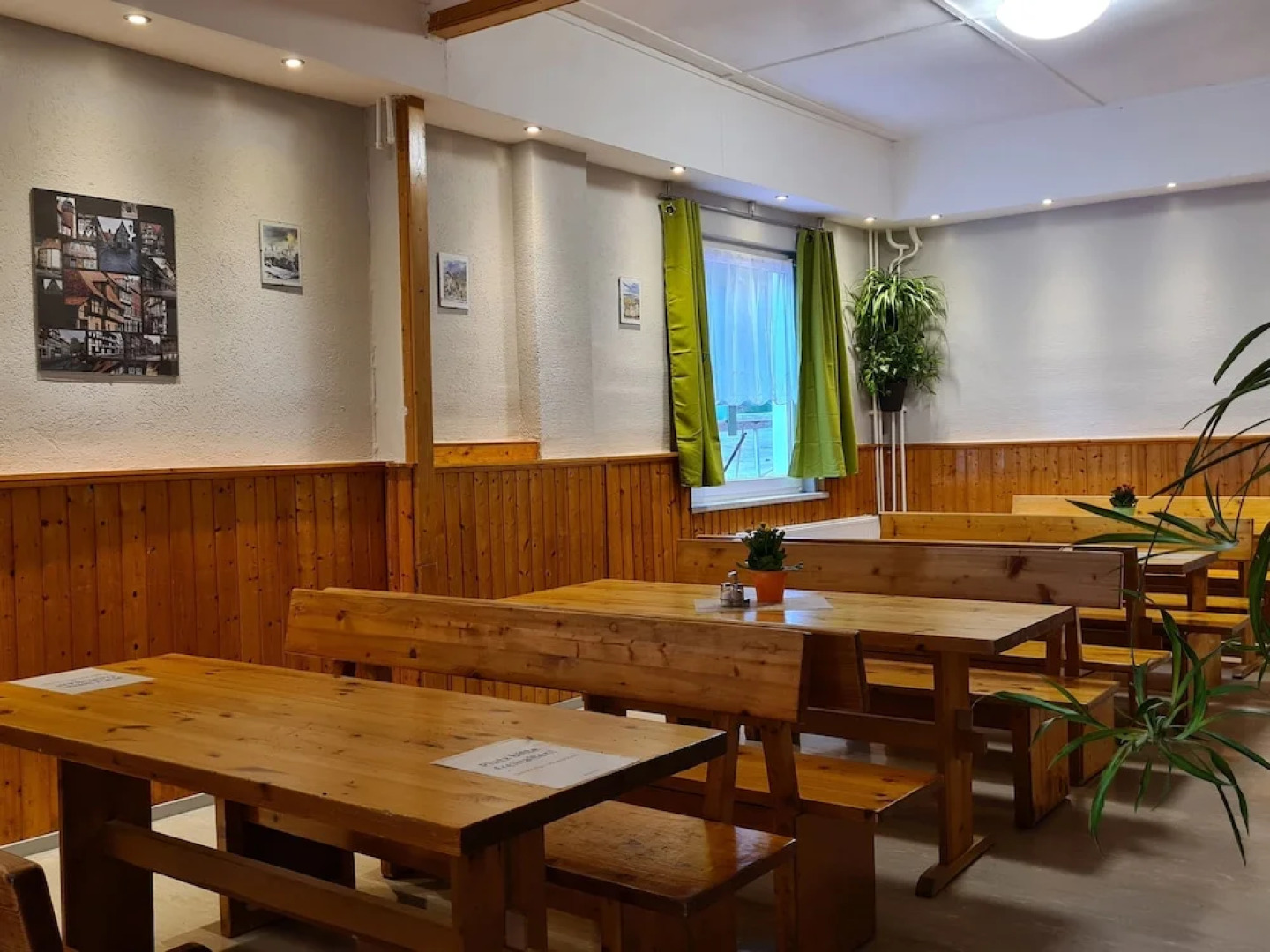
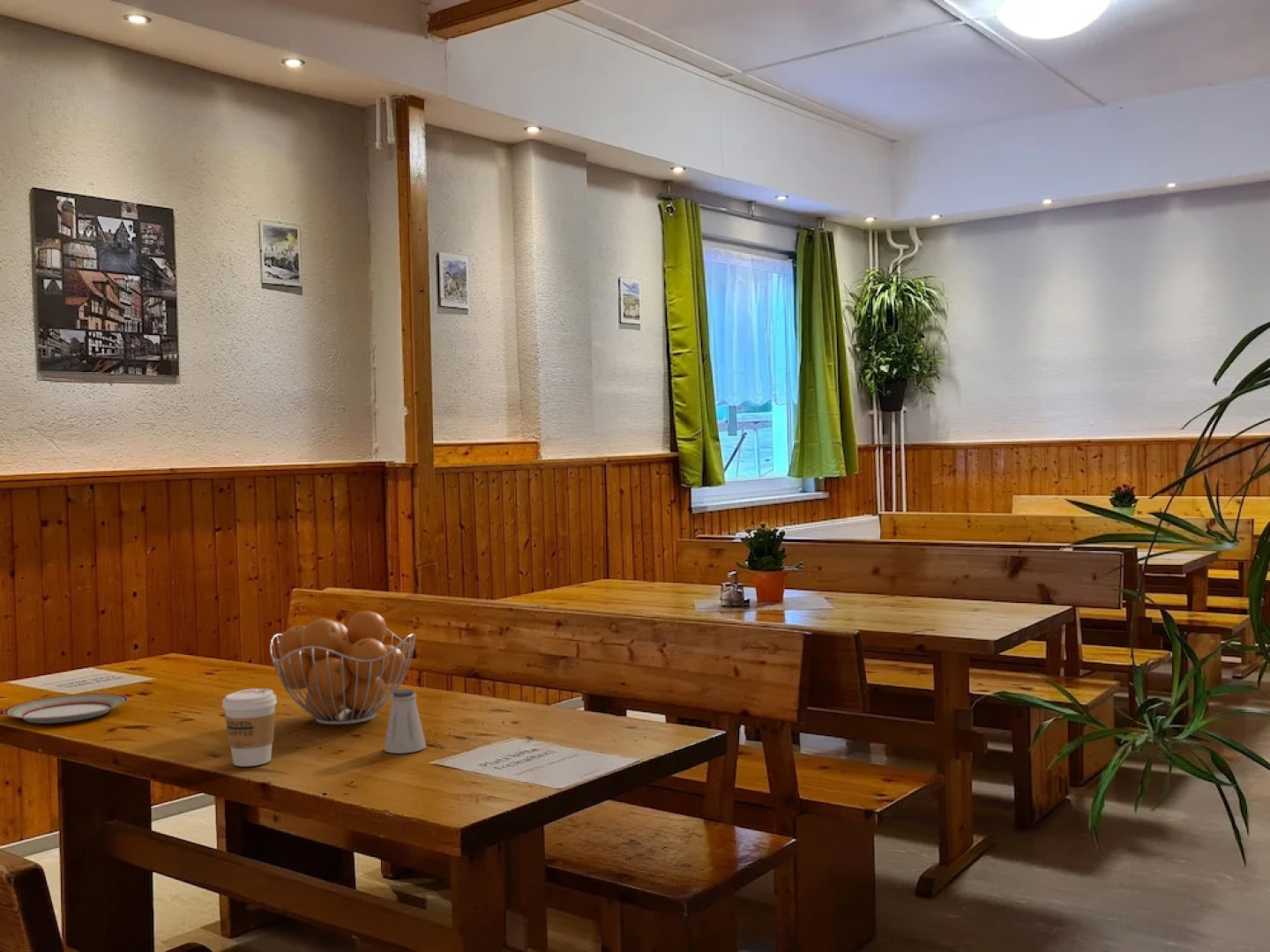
+ saltshaker (404, 719)
+ plate (67, 710)
+ coffee cup (250, 726)
+ fruit basket (344, 666)
